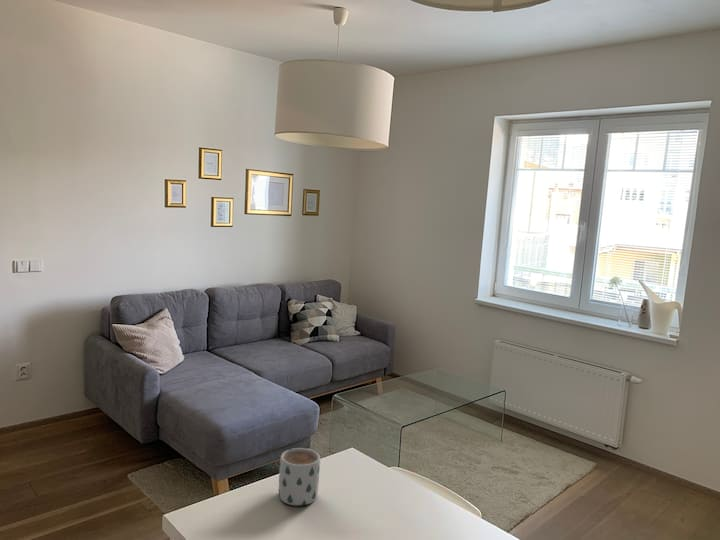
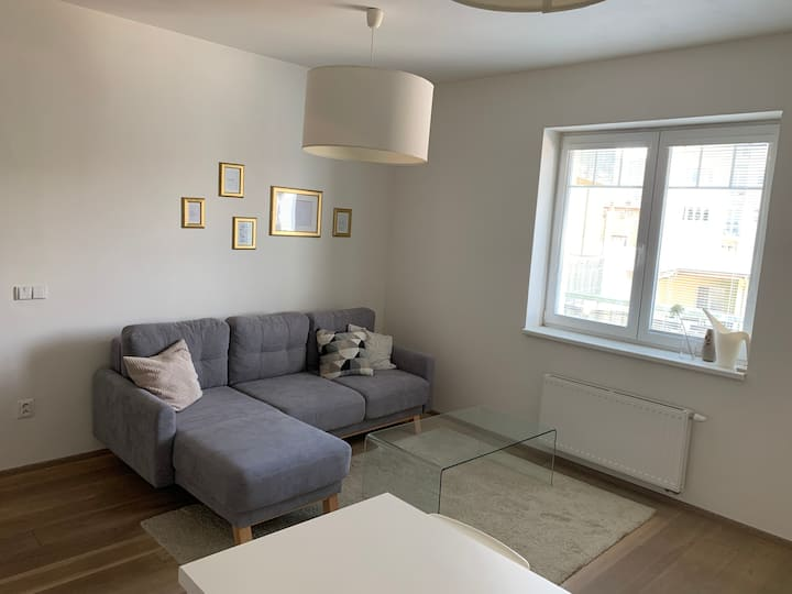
- mug (297, 472)
